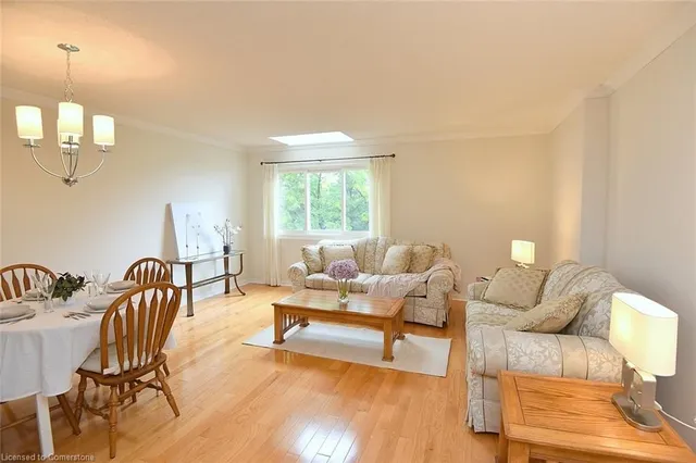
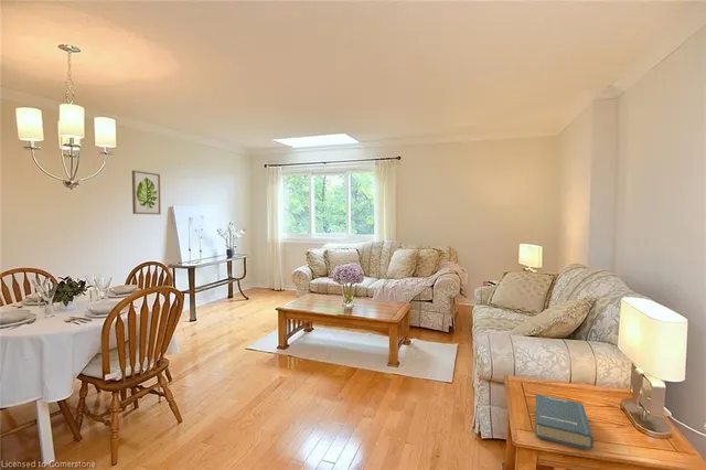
+ hardback book (560, 419)
+ wall art (147, 193)
